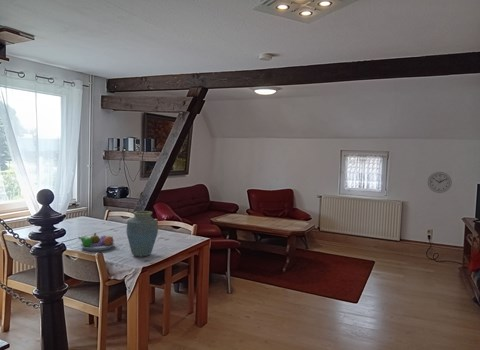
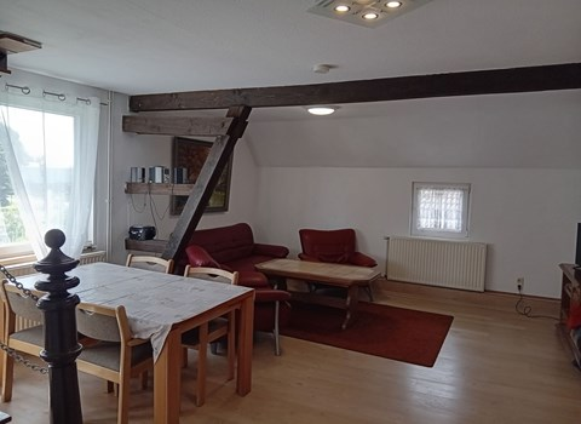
- wall clock (439, 182)
- fruit bowl (96, 241)
- vase (142, 233)
